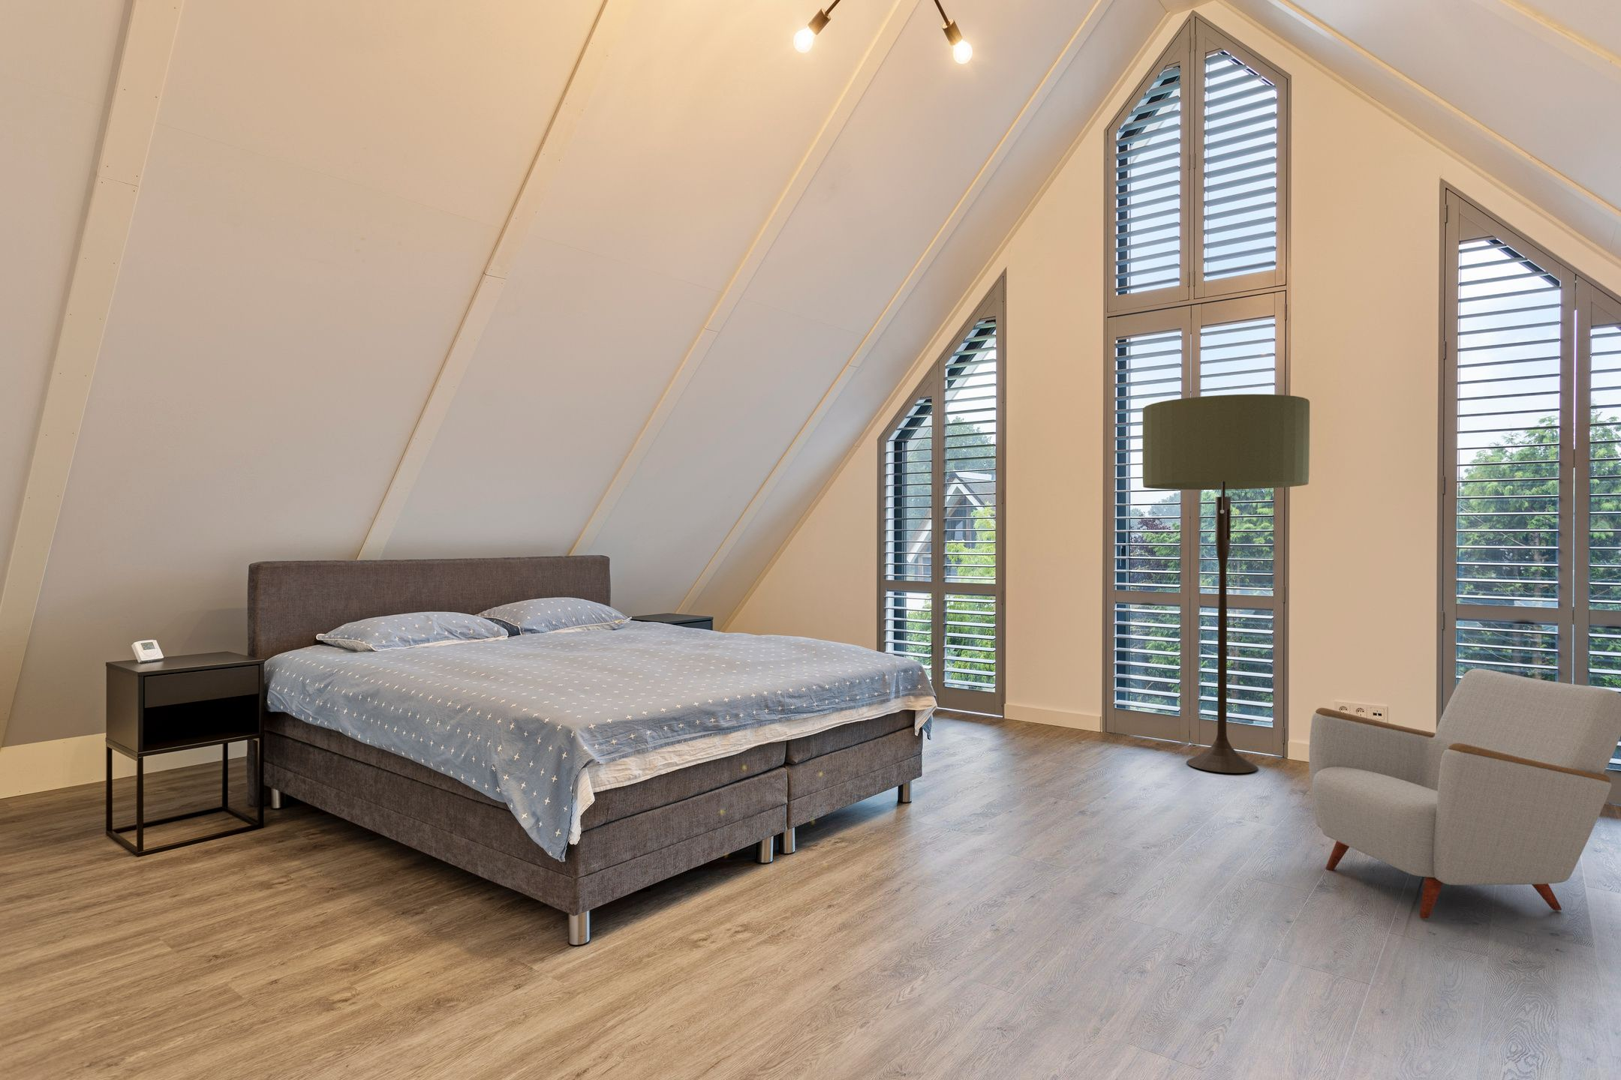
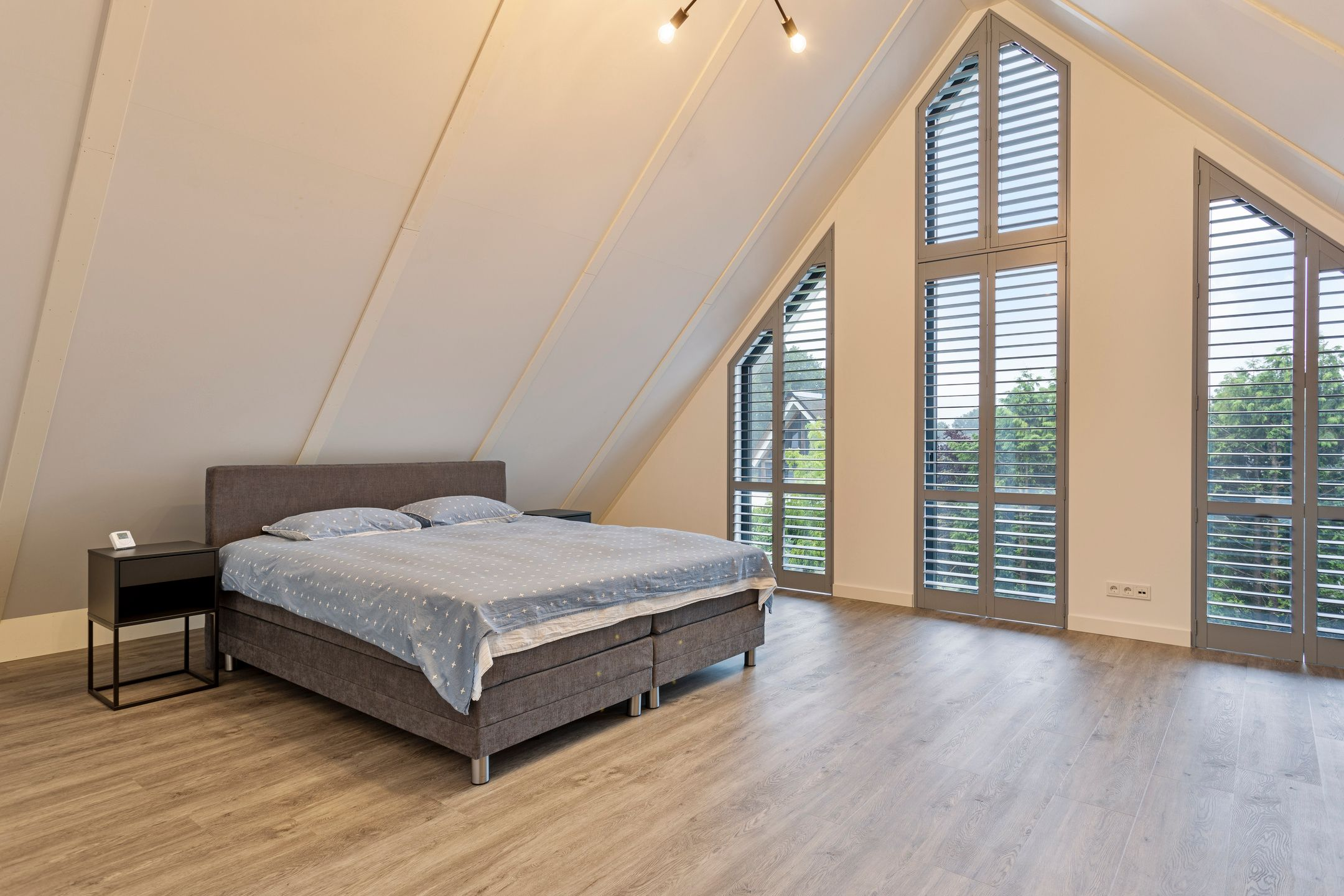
- armchair (1458, 785)
- floor lamp (1223, 585)
